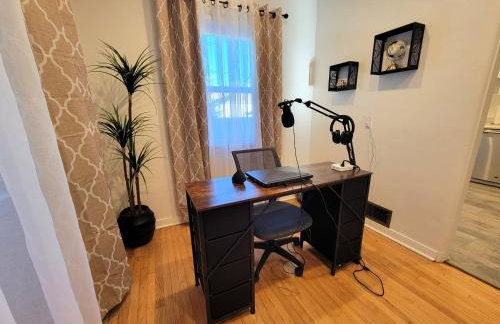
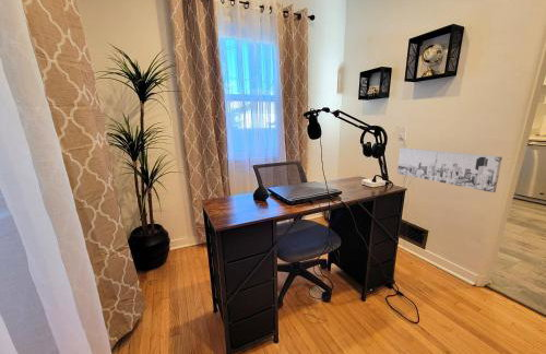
+ wall art (440, 166)
